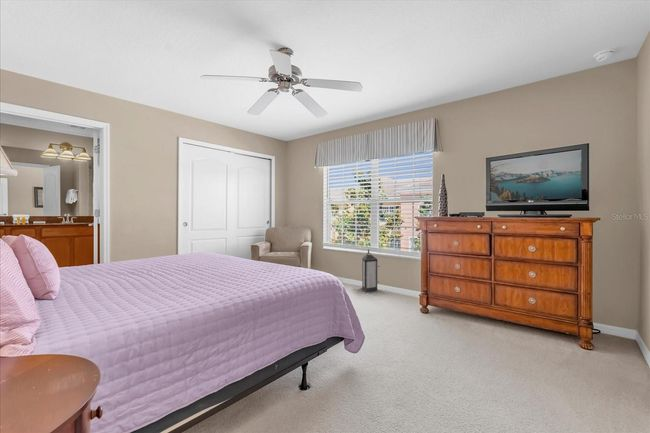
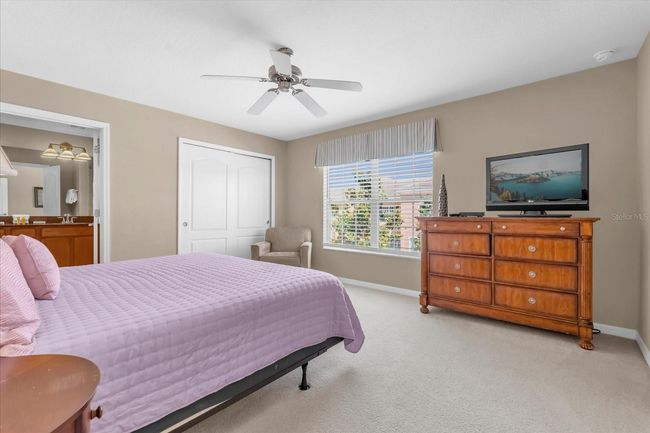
- lantern (370, 269)
